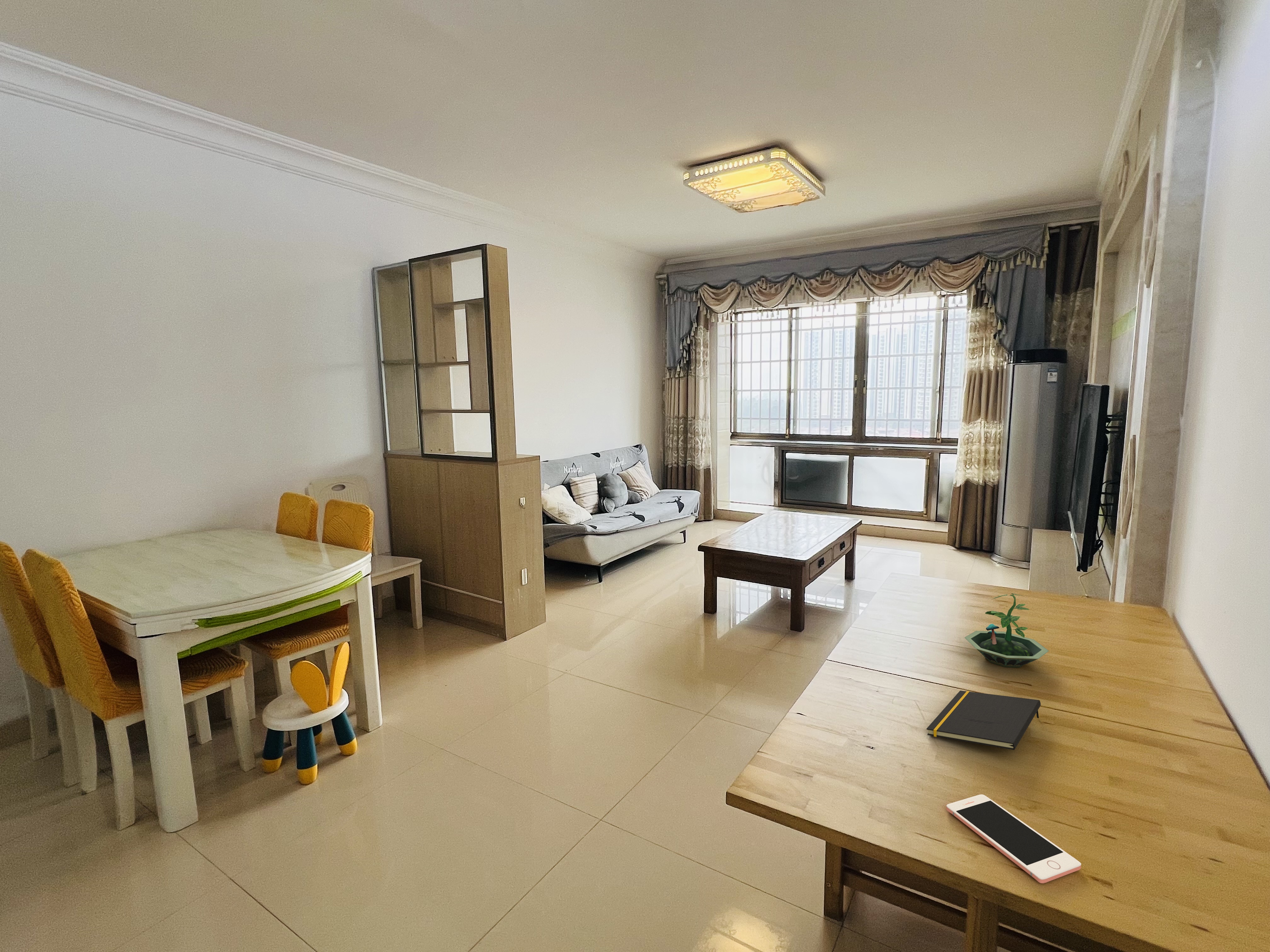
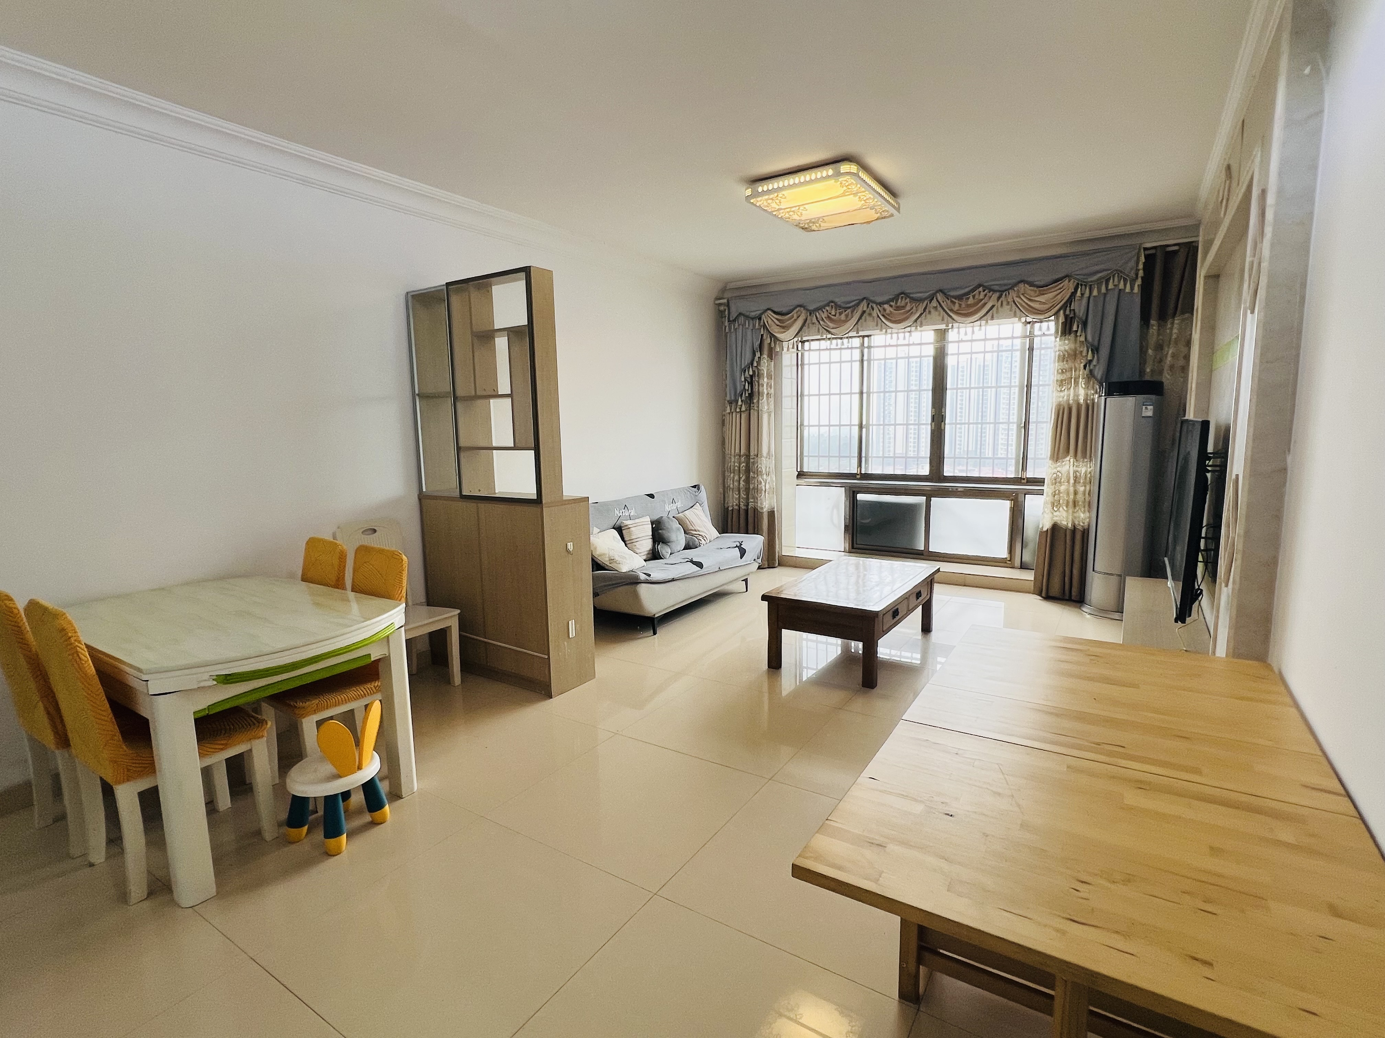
- notepad (984, 717)
- terrarium (1010, 609)
- cell phone (1009, 835)
